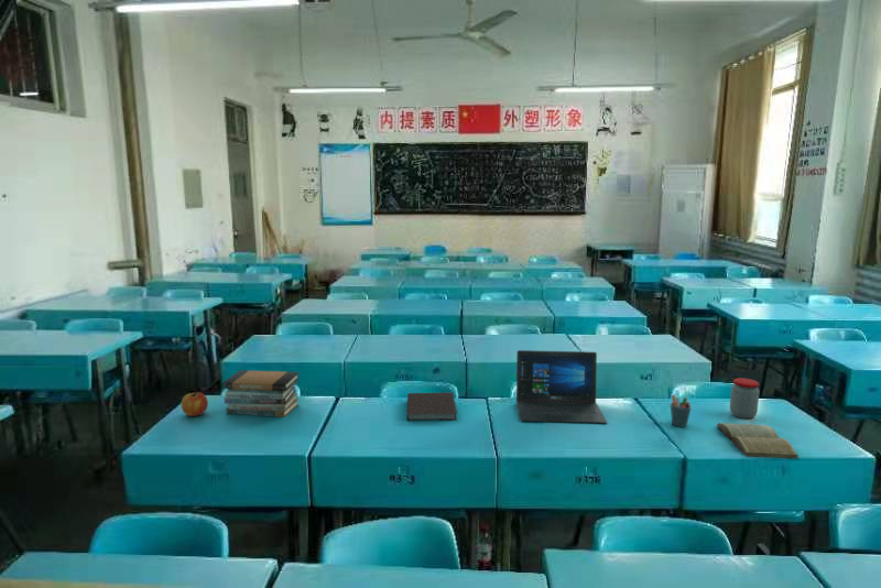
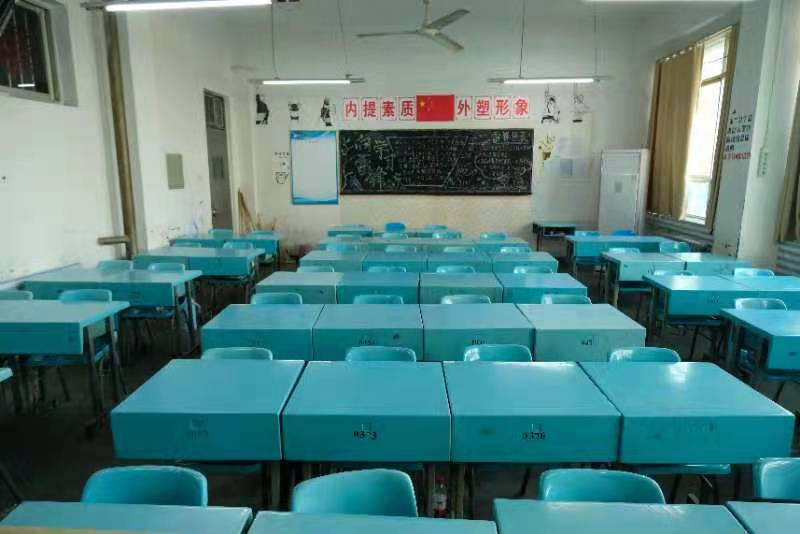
- apple (194, 402)
- laptop (559, 385)
- book stack (261, 392)
- book (754, 436)
- pen holder (679, 409)
- notebook (431, 405)
- jar (744, 398)
